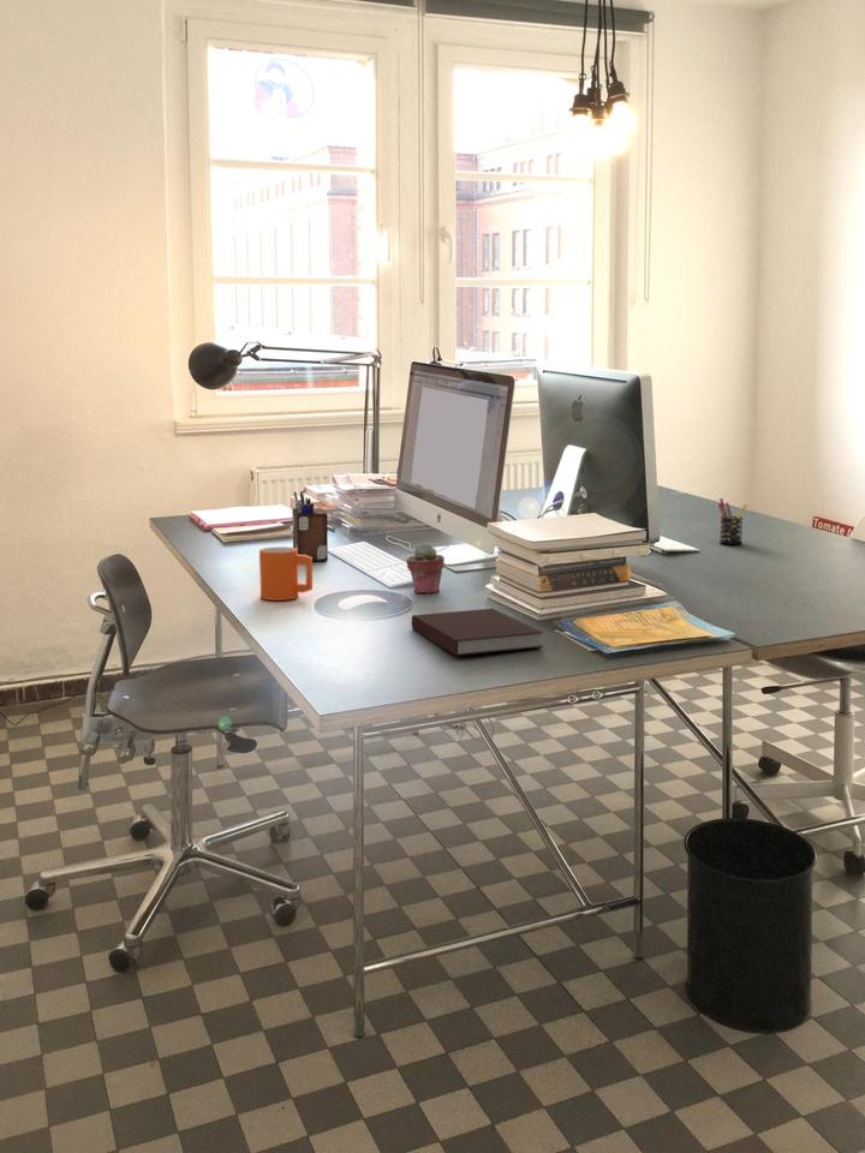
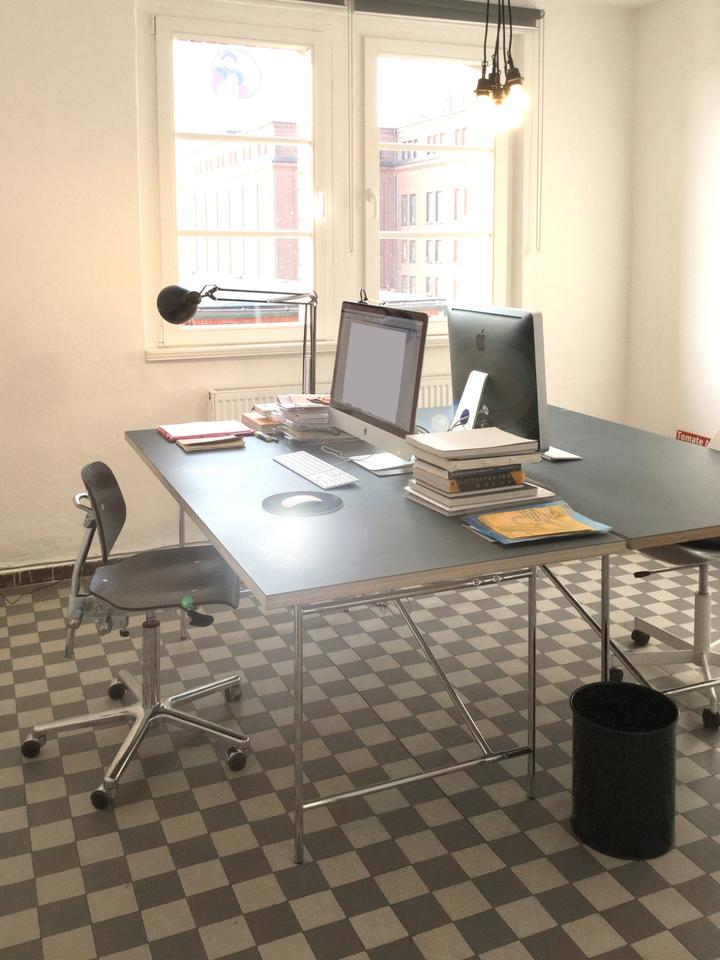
- notebook (475, 631)
- pen holder (729, 520)
- desk organizer (309, 525)
- mug (285, 573)
- potted succulent (425, 567)
